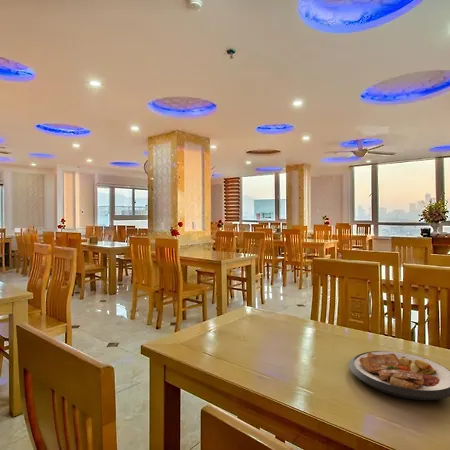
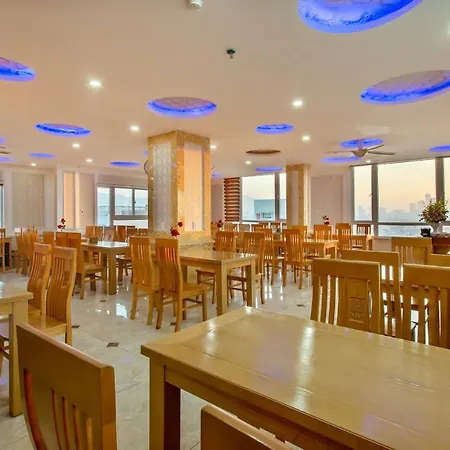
- plate (401, 368)
